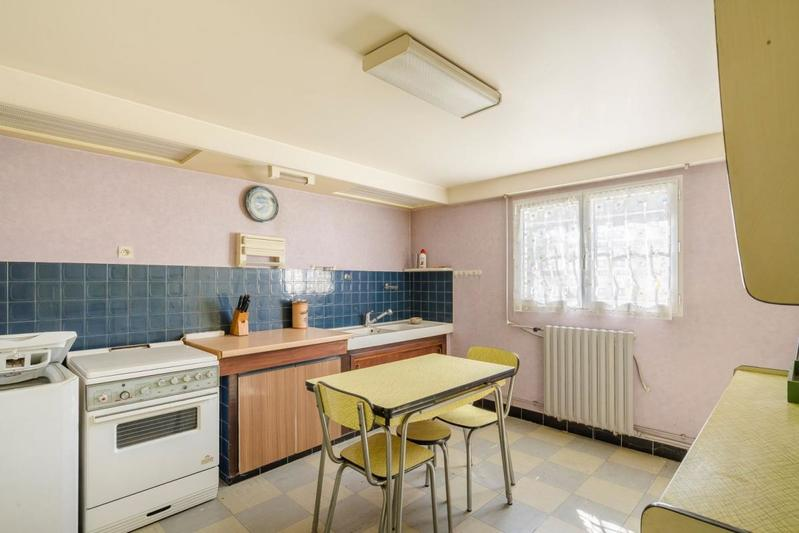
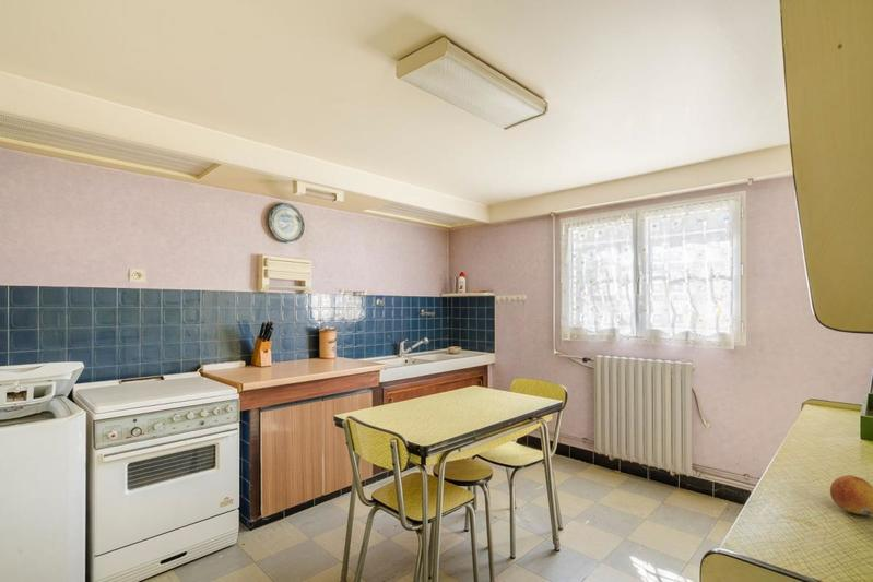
+ fruit (853, 494)
